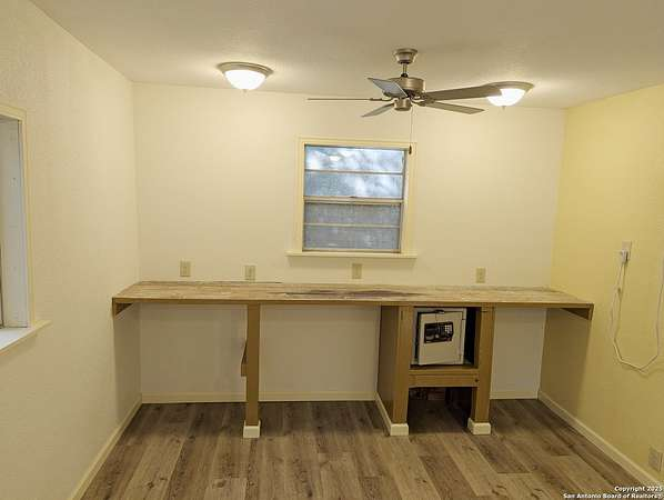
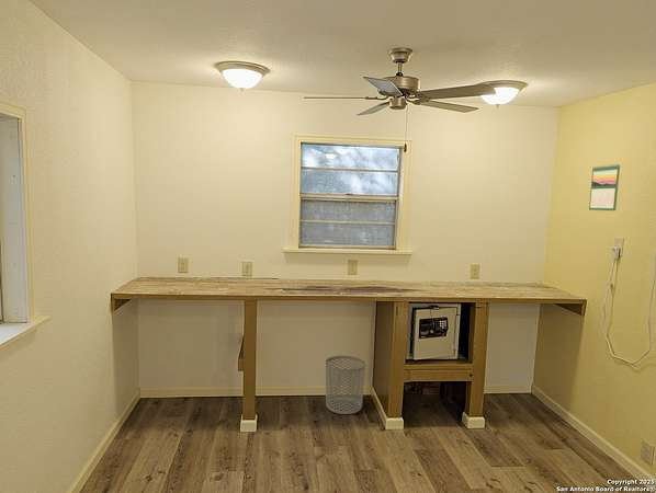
+ calendar (603, 187)
+ waste bin (344, 383)
